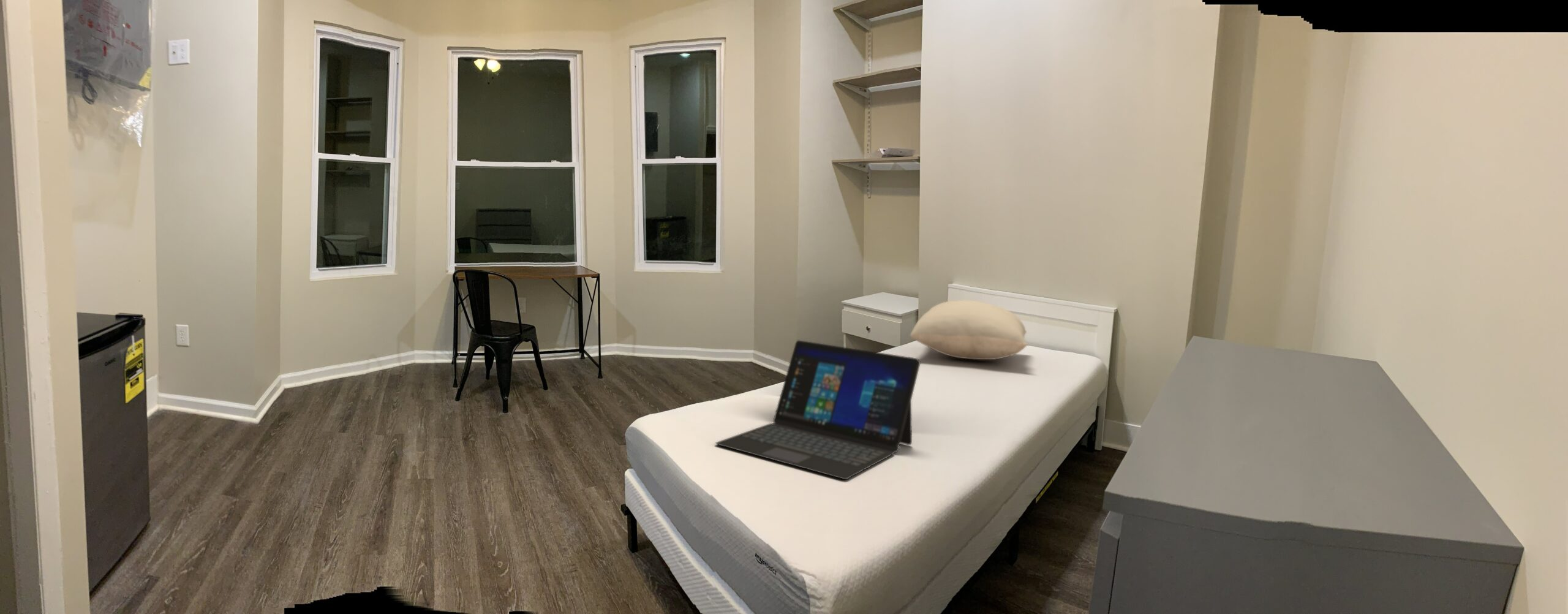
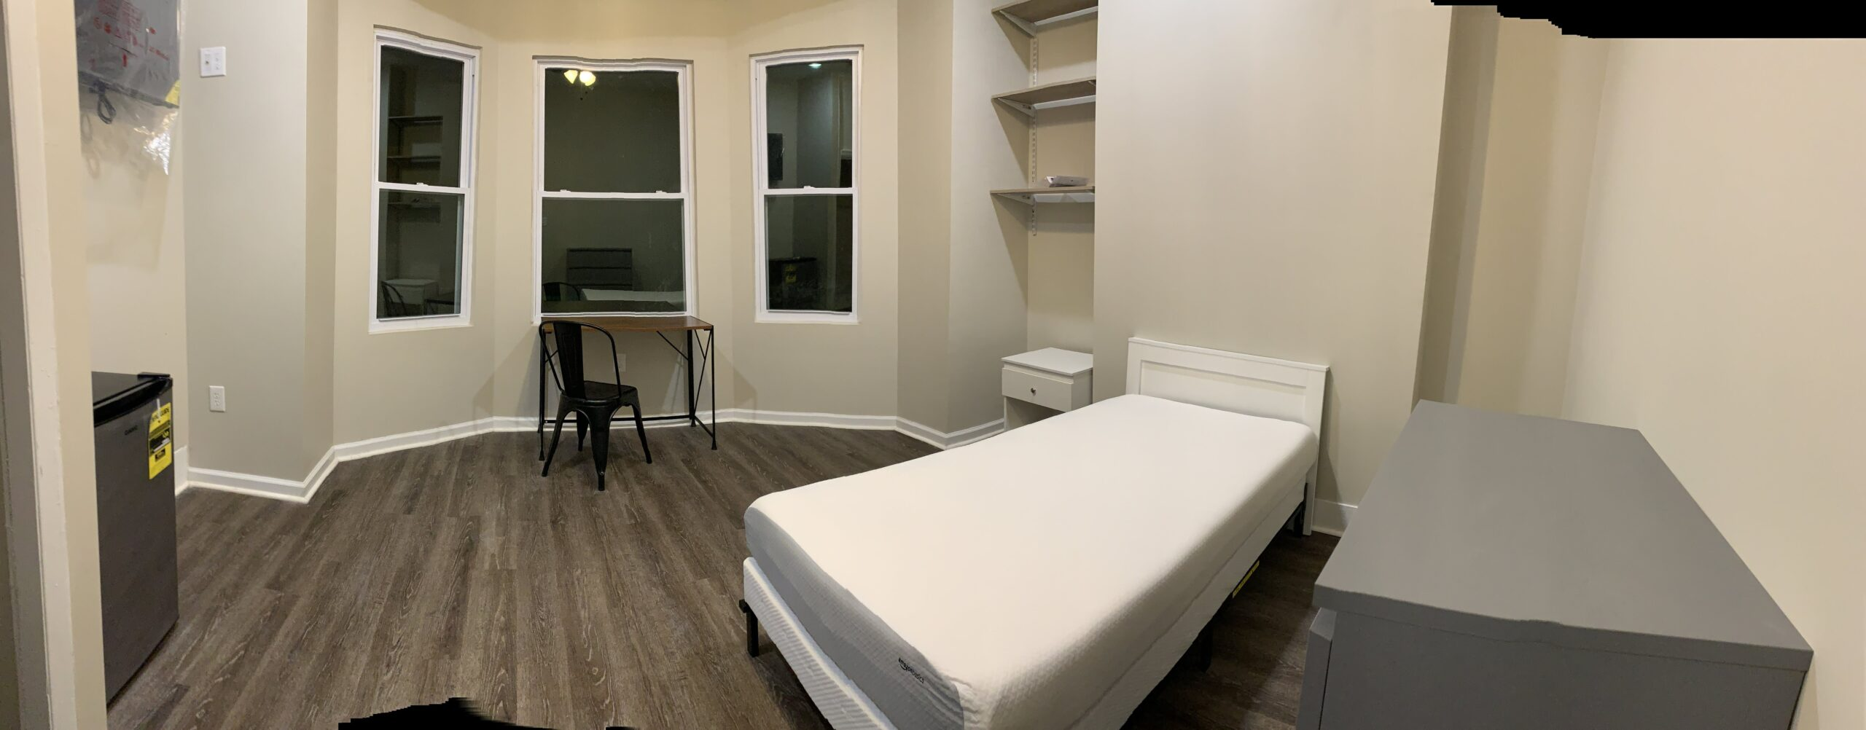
- pillow (971, 329)
- laptop (819, 401)
